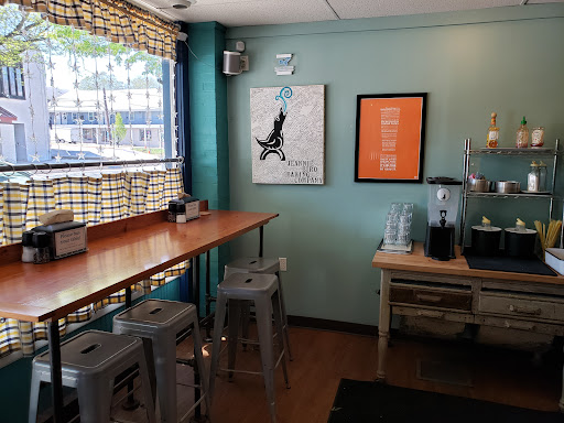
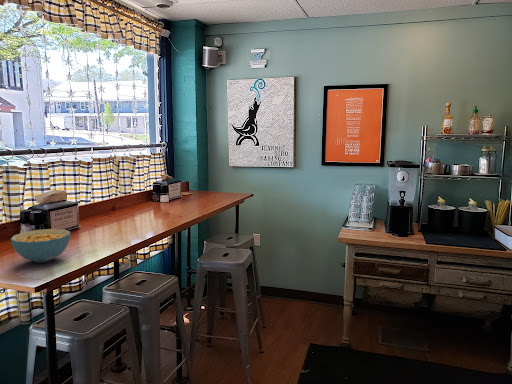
+ cereal bowl (42, 247)
